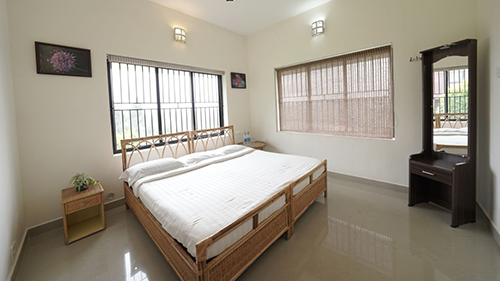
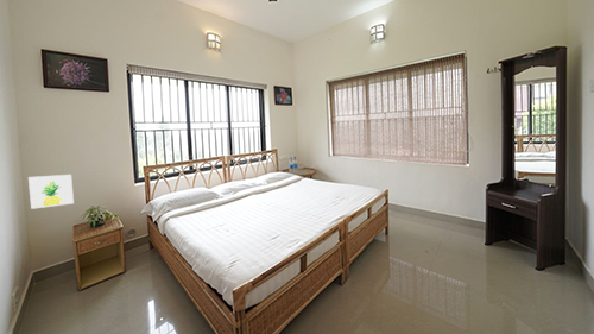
+ wall art (51, 190)
